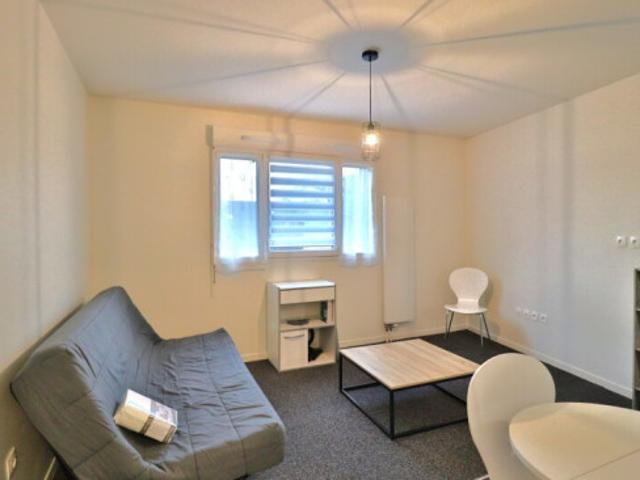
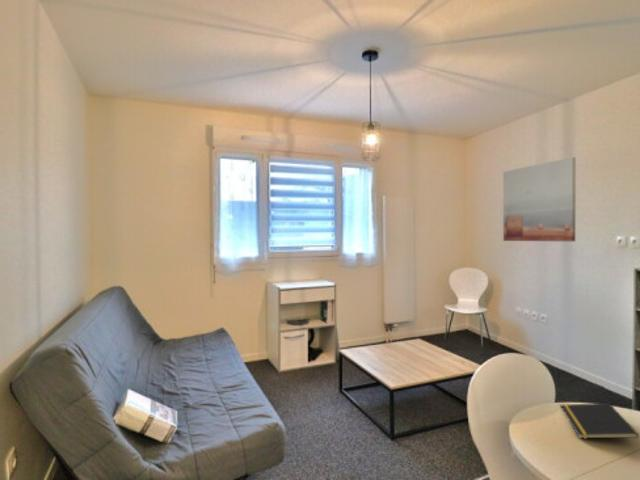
+ wall art (536, 203)
+ notepad (595, 419)
